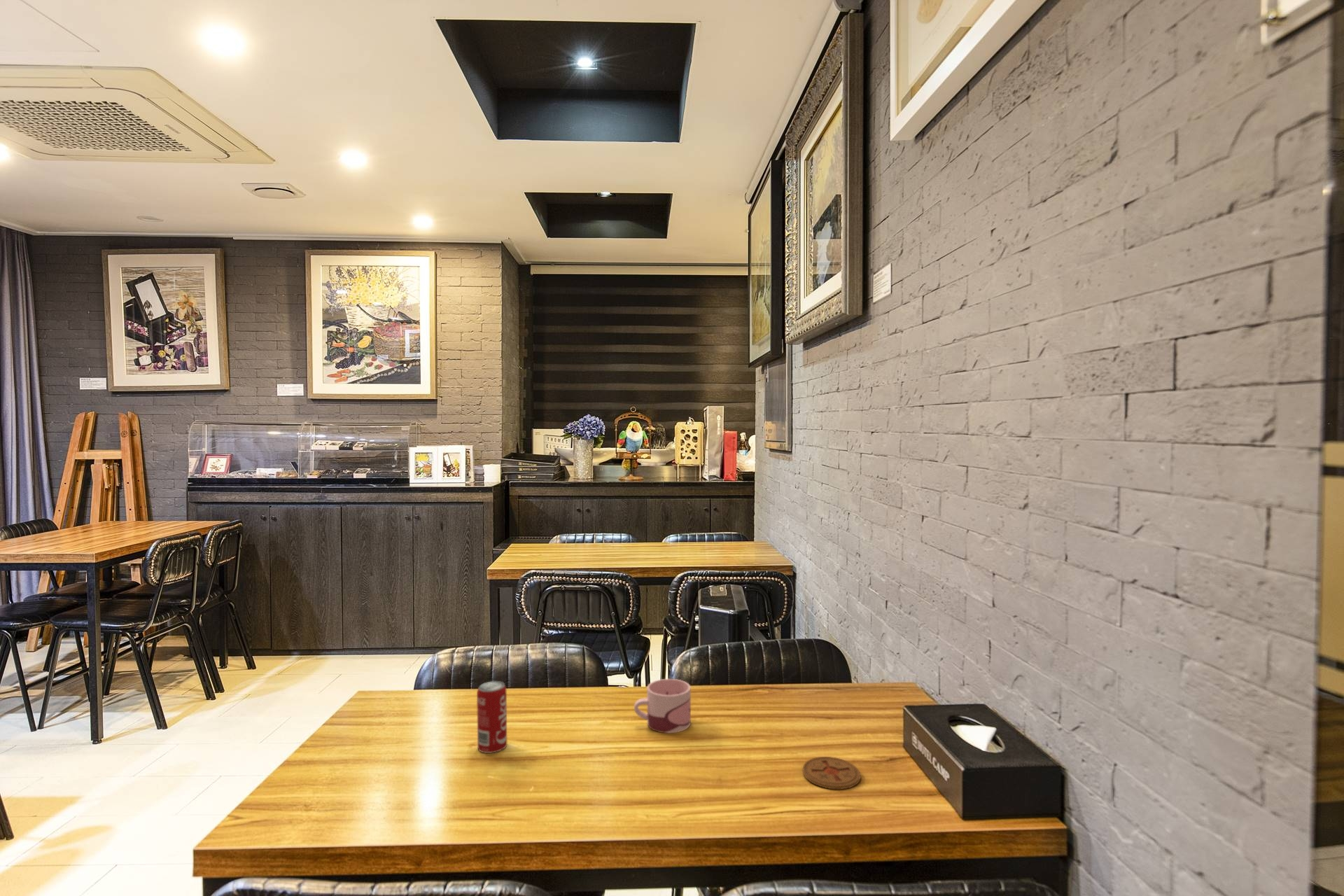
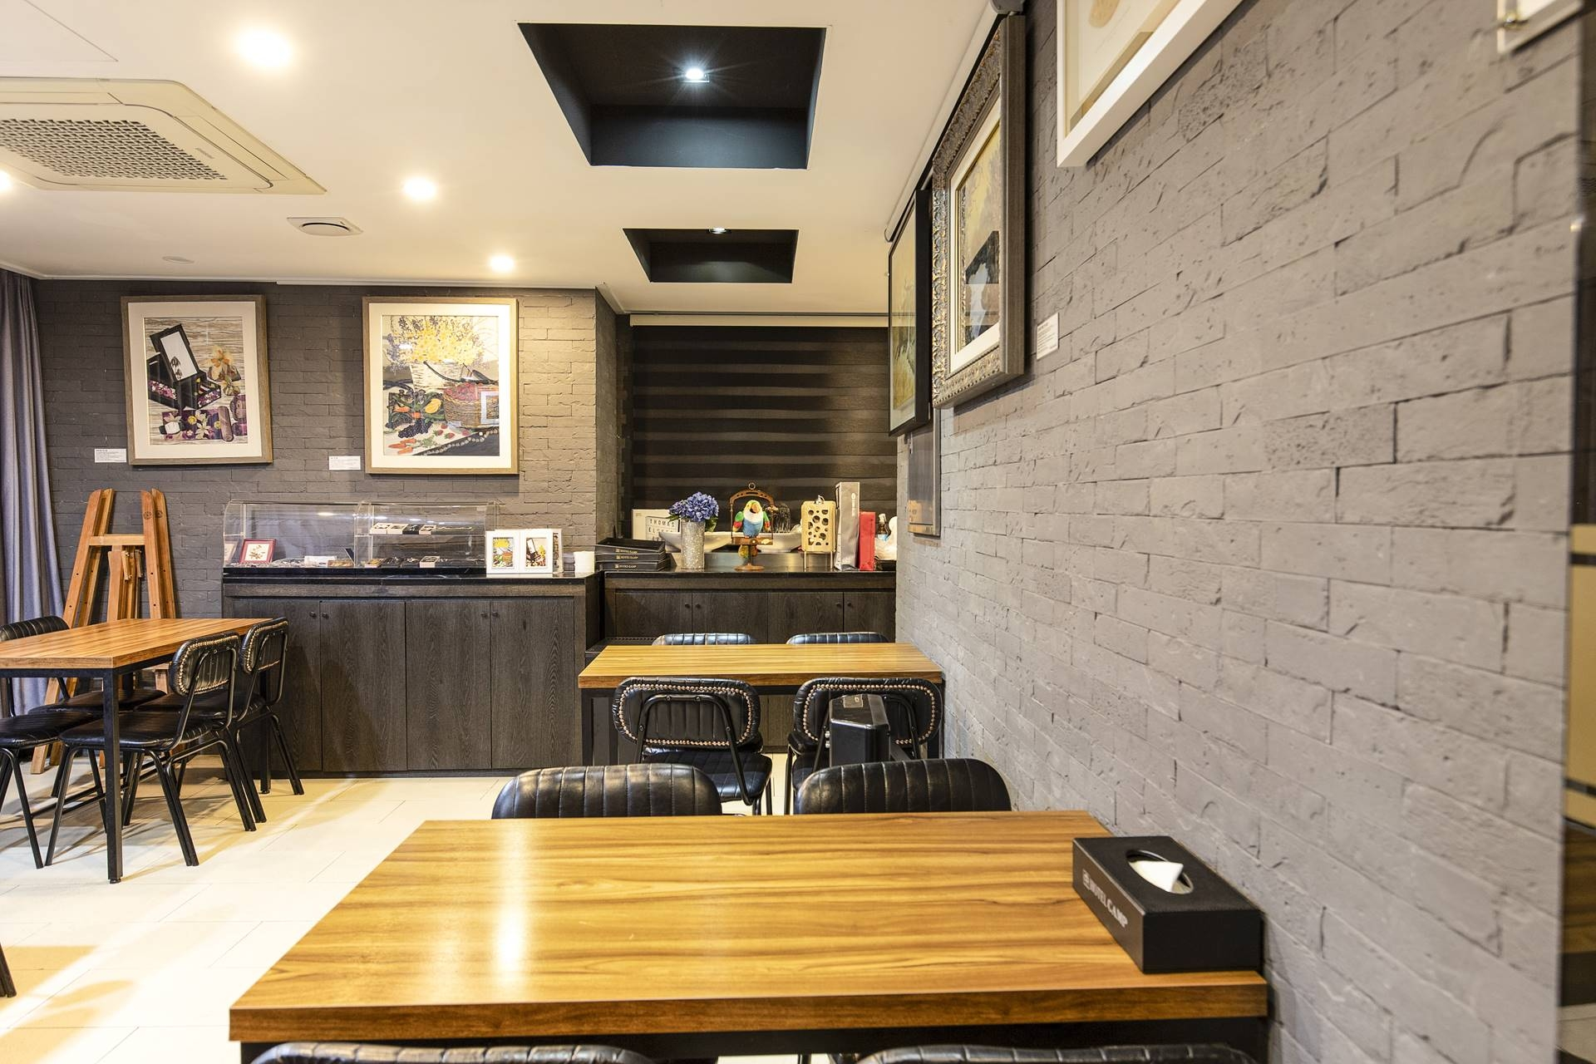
- beverage can (491, 715)
- mug (662, 705)
- coaster (831, 772)
